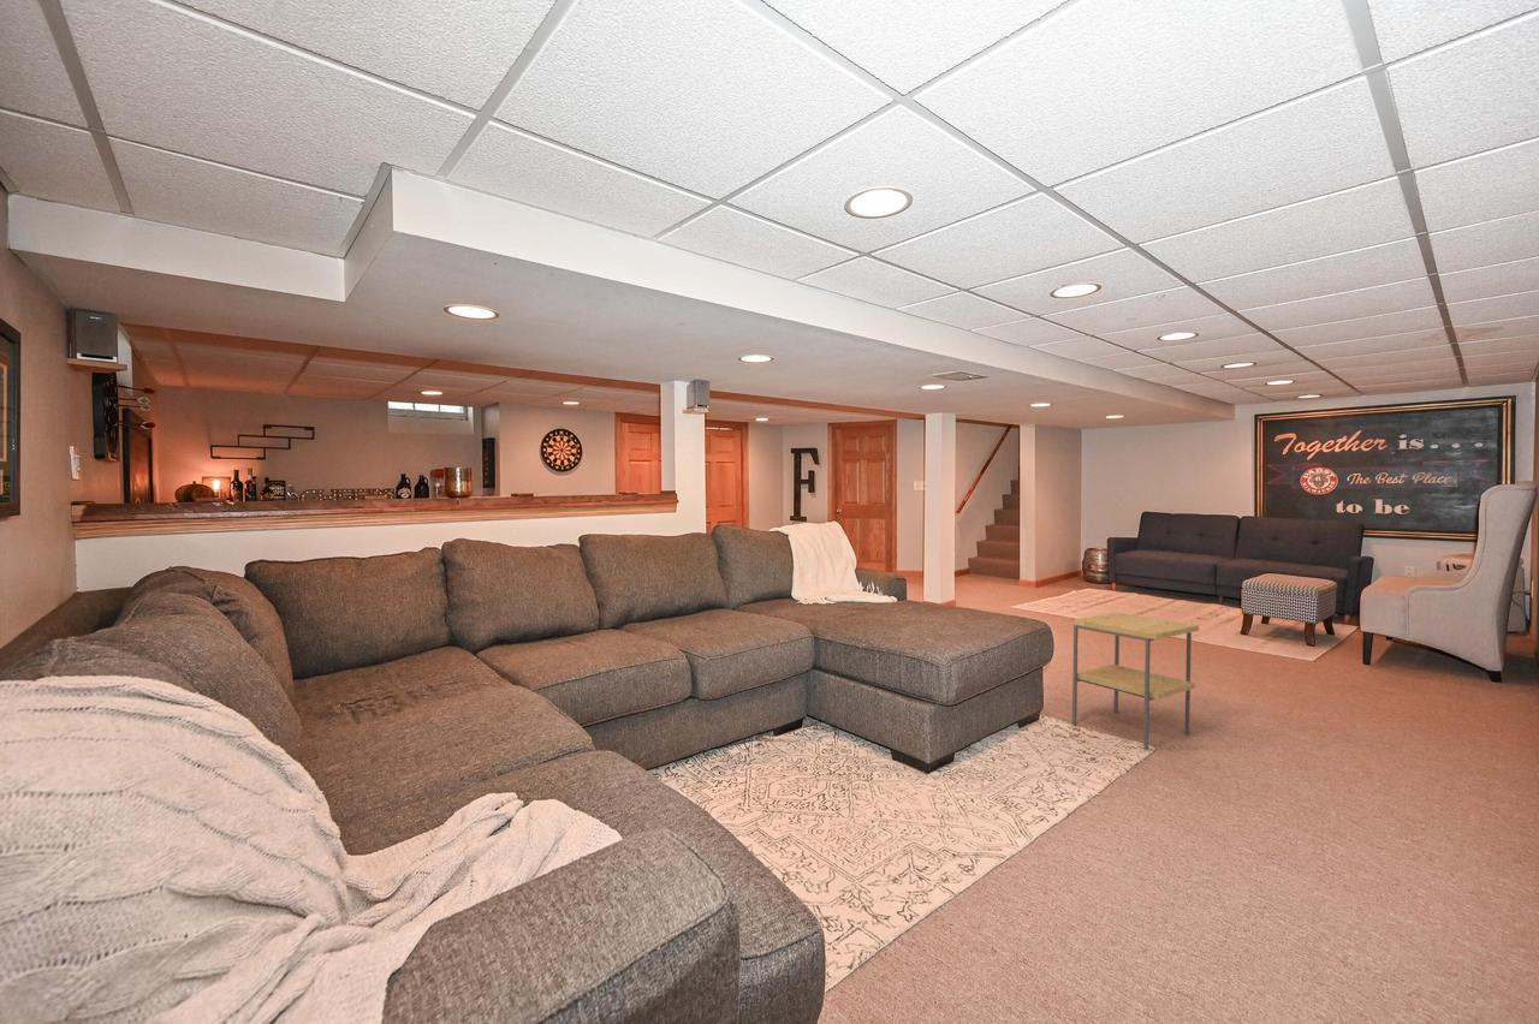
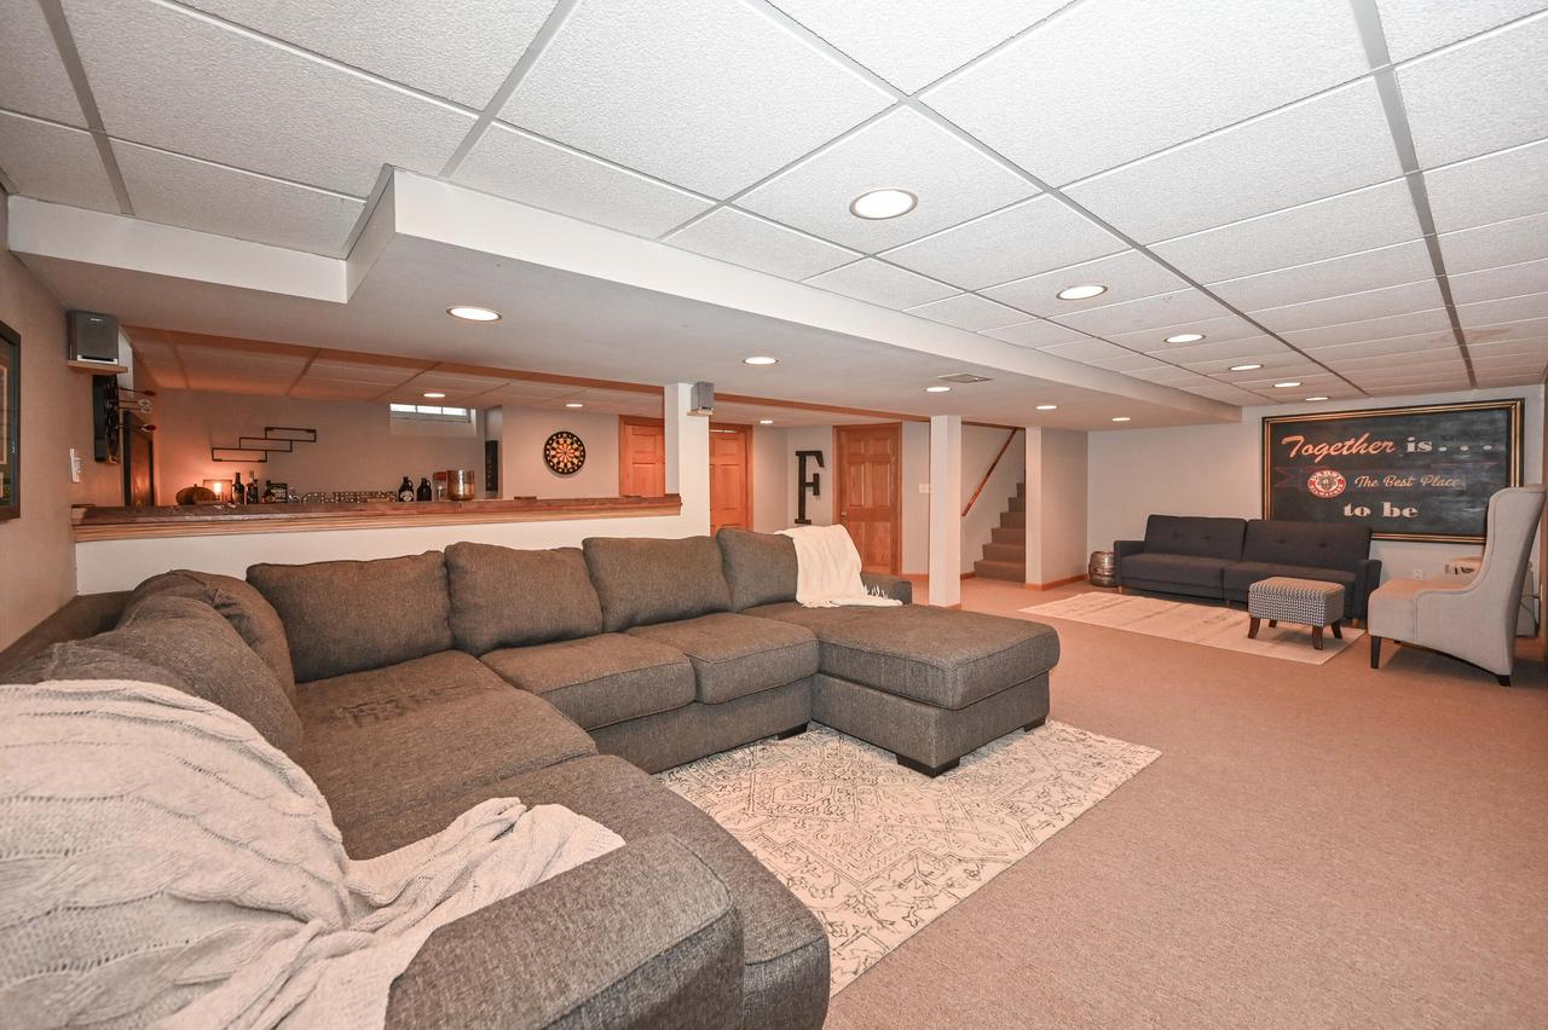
- side table (1134, 675)
